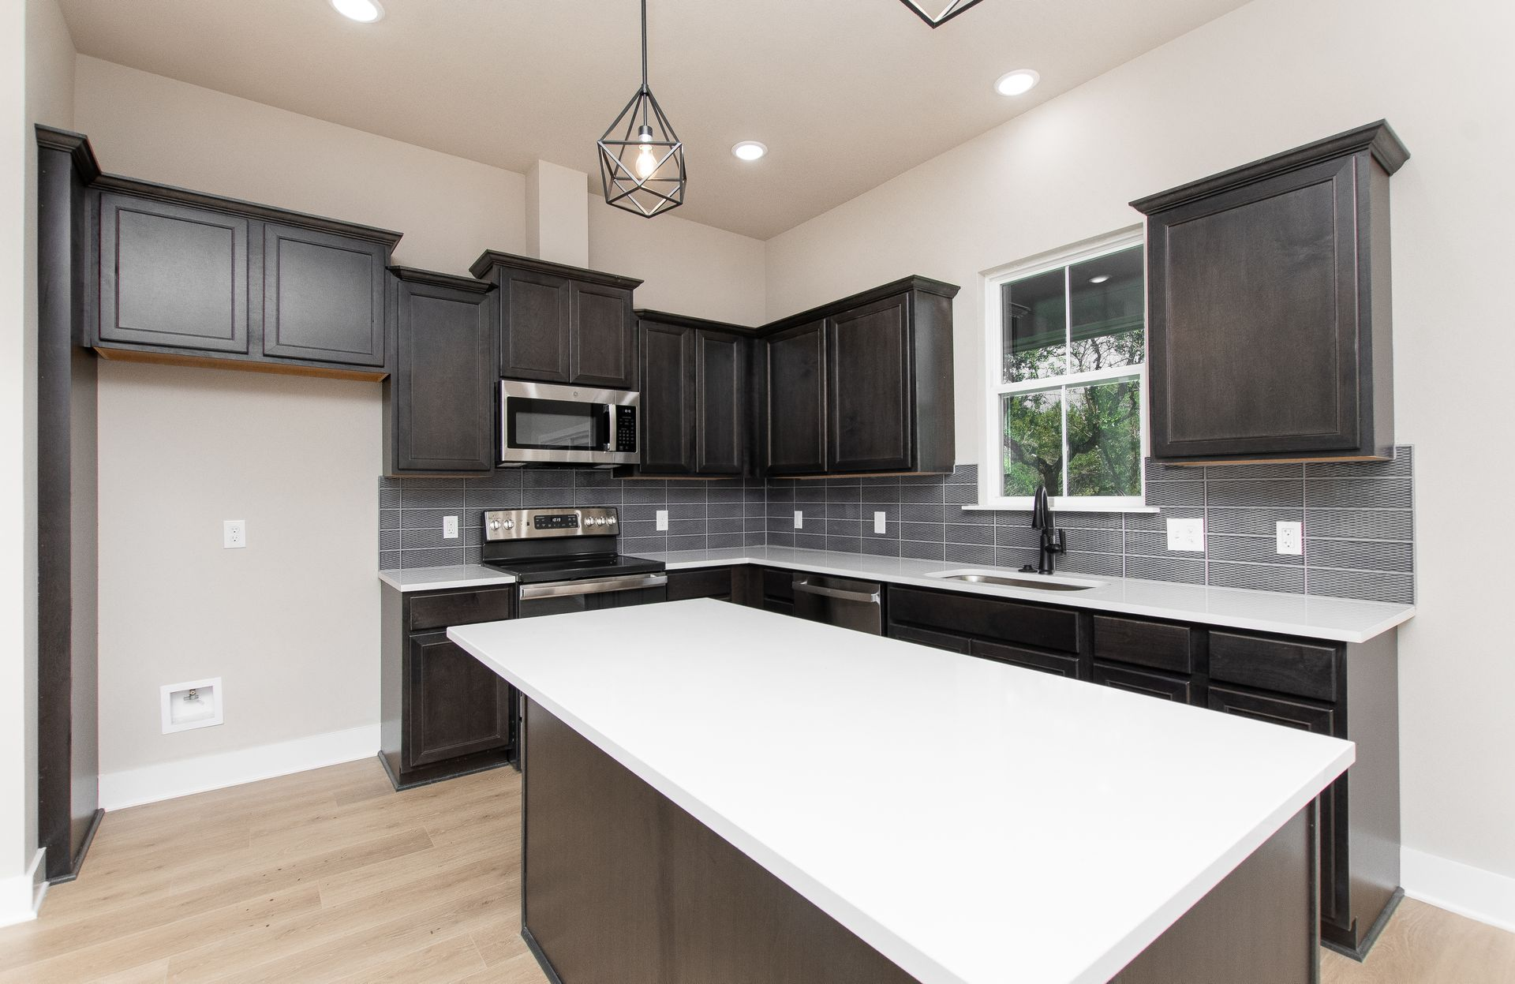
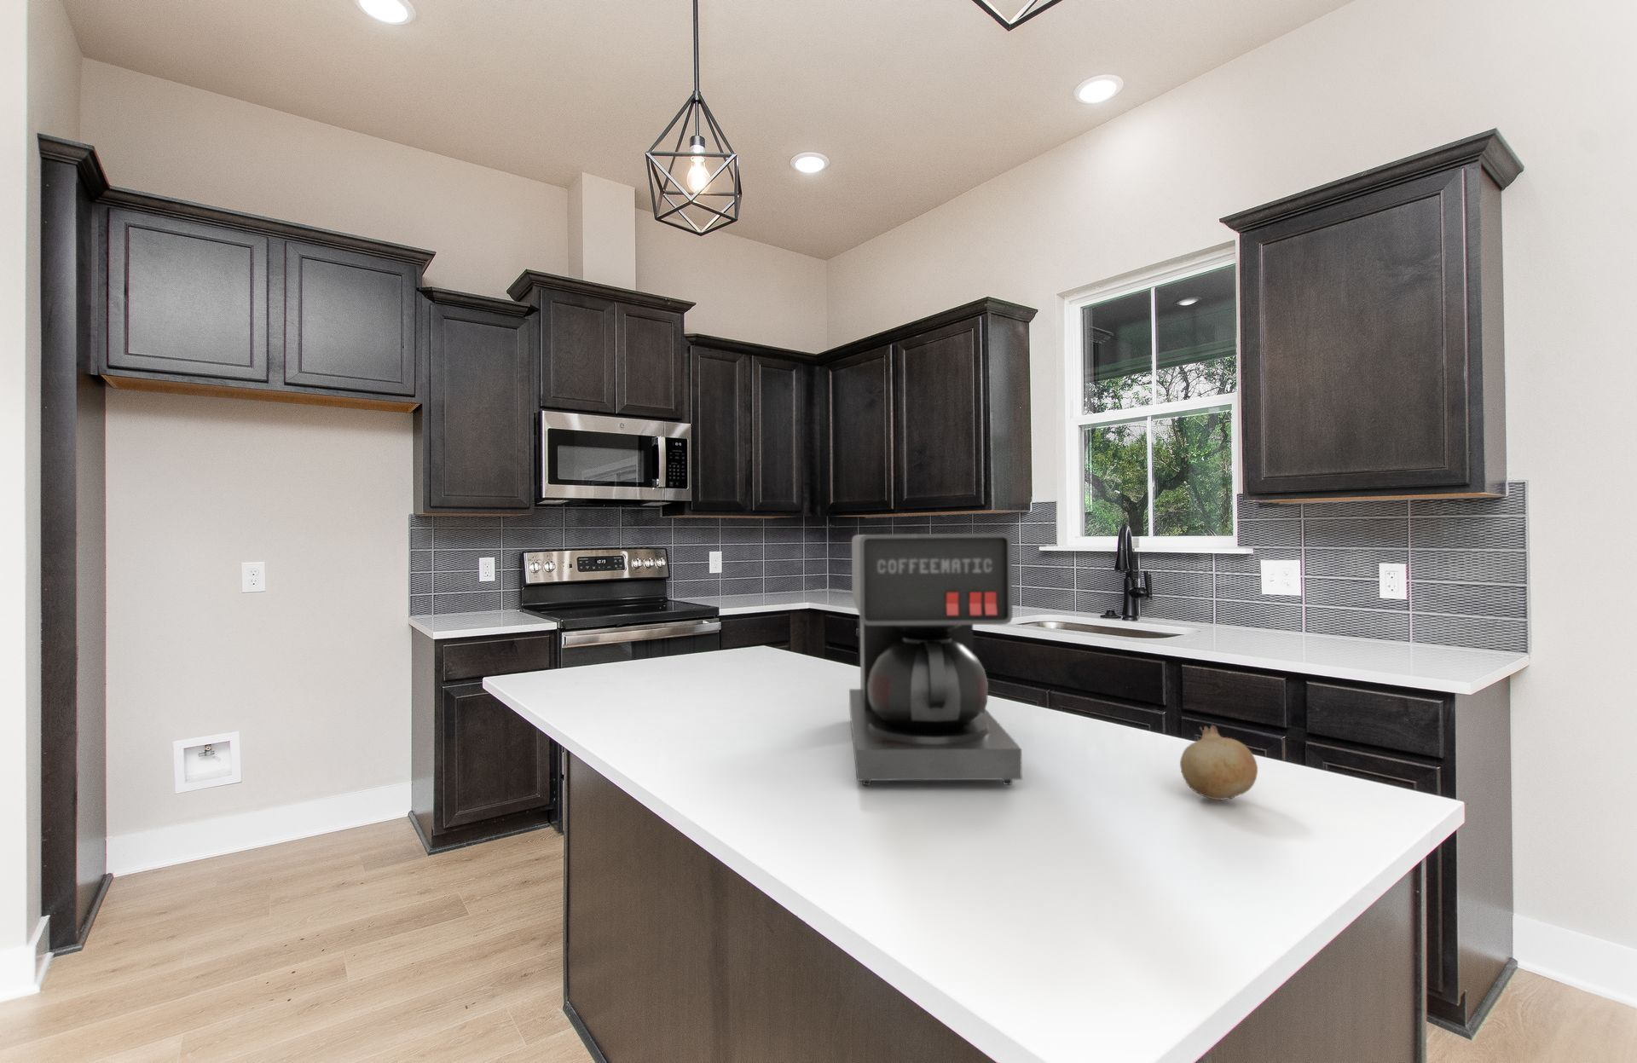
+ coffee maker (920, 641)
+ fruit (1217, 762)
